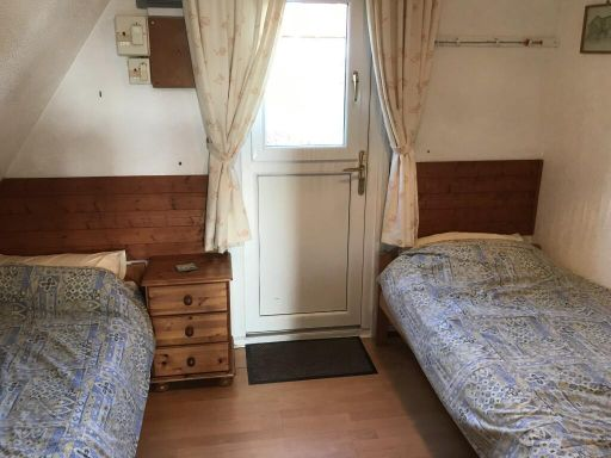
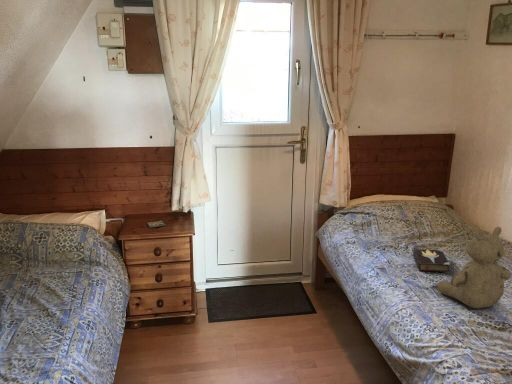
+ teddy bear (473, 262)
+ hardback book (430, 259)
